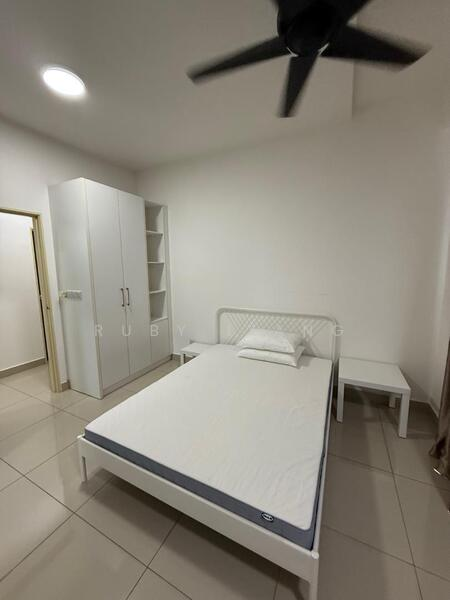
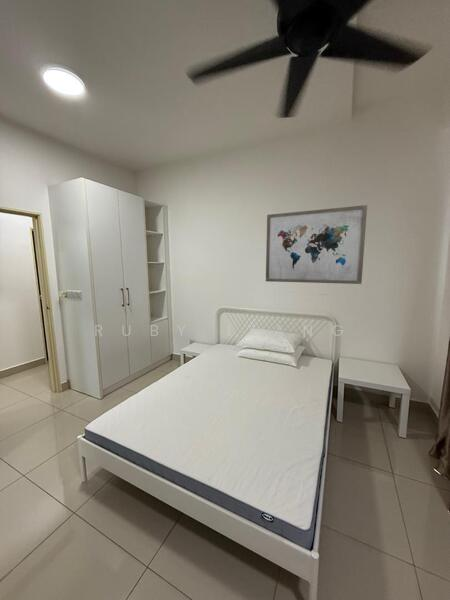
+ wall art (311, 247)
